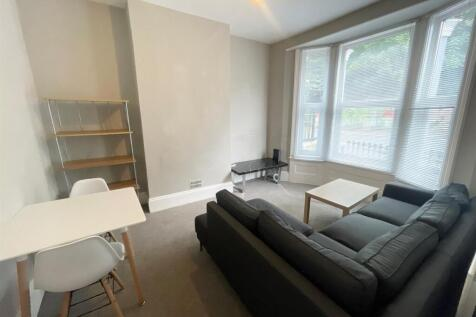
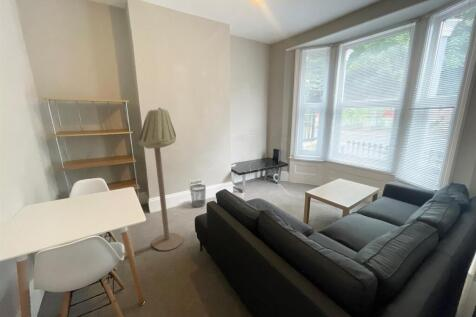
+ wastebasket (198, 195)
+ floor lamp (162, 182)
